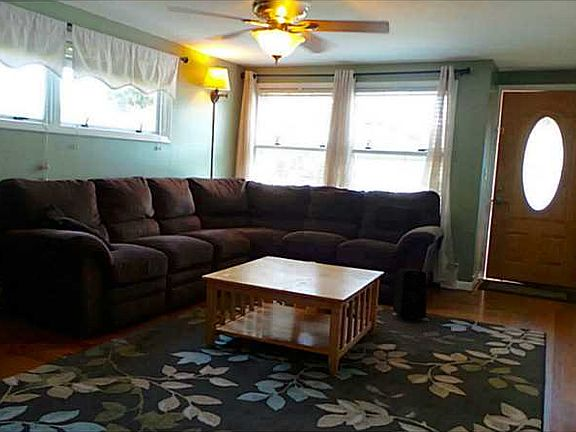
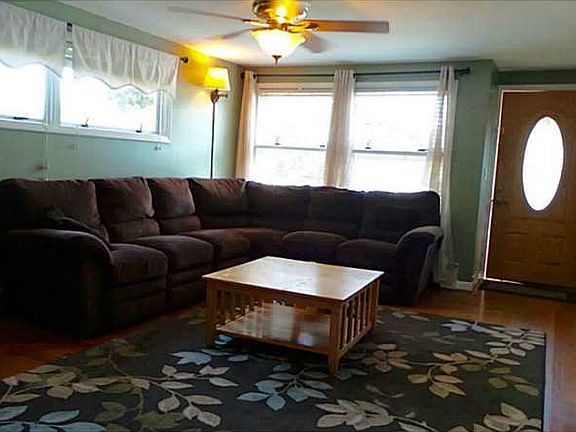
- speaker (410, 294)
